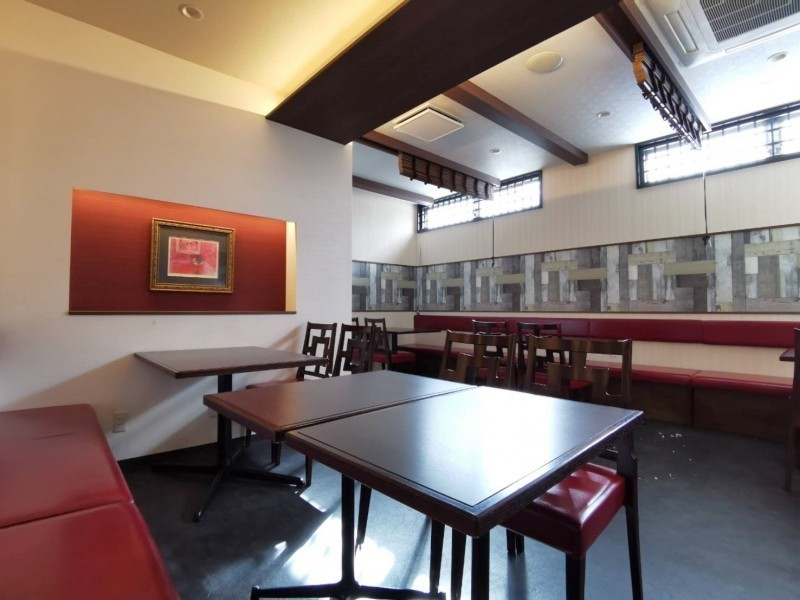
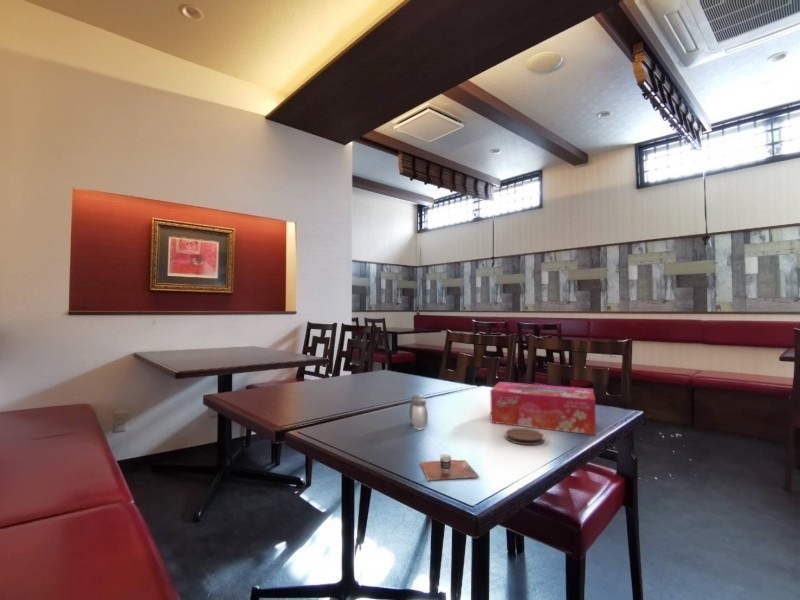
+ tissue box (542, 405)
+ salt and pepper shaker (418, 411)
+ coaster (524, 436)
+ cup (448, 461)
